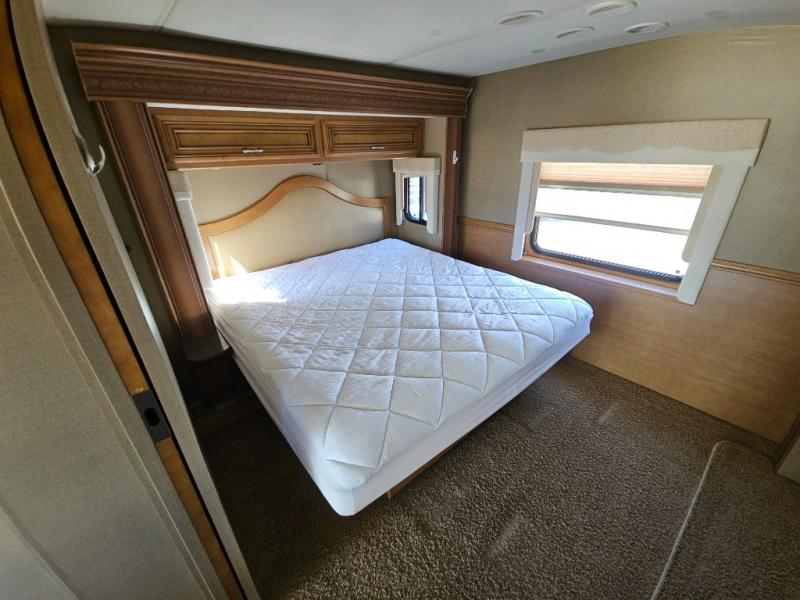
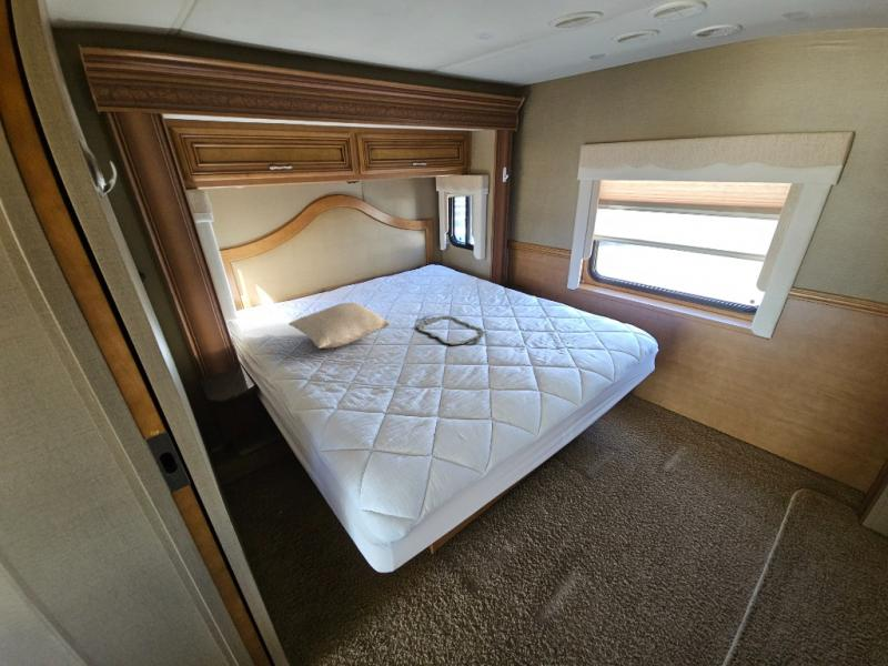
+ serving tray (454, 321)
+ pillow (339, 324)
